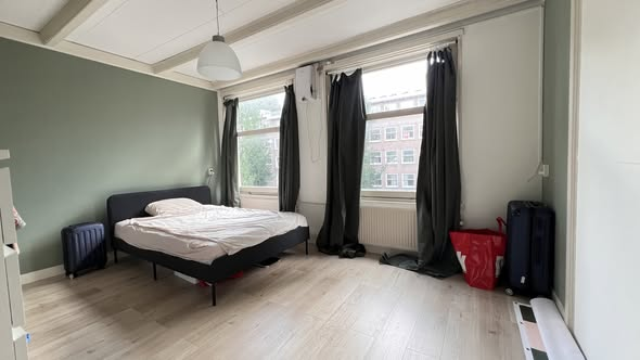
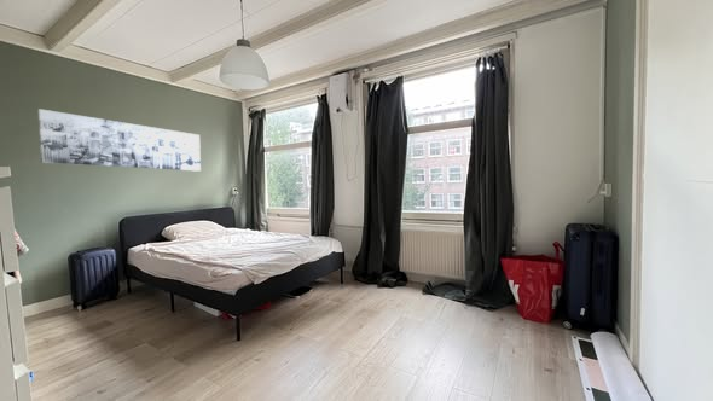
+ wall art (134, 146)
